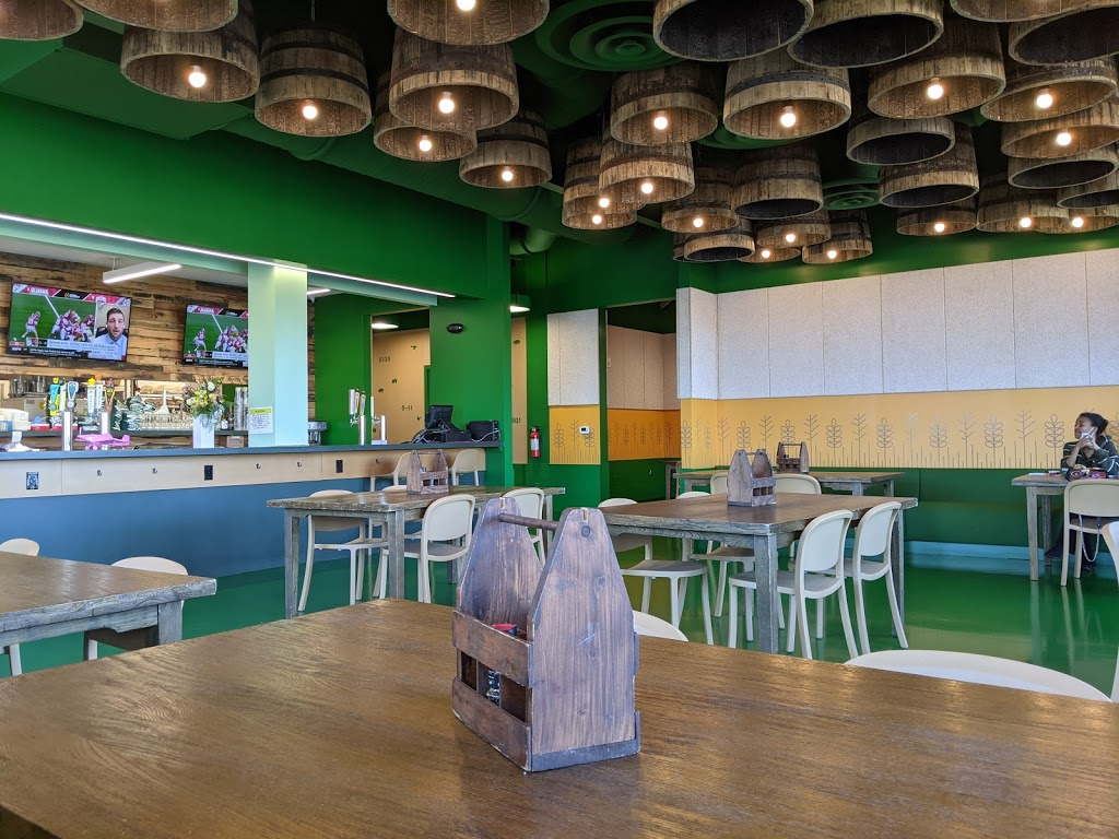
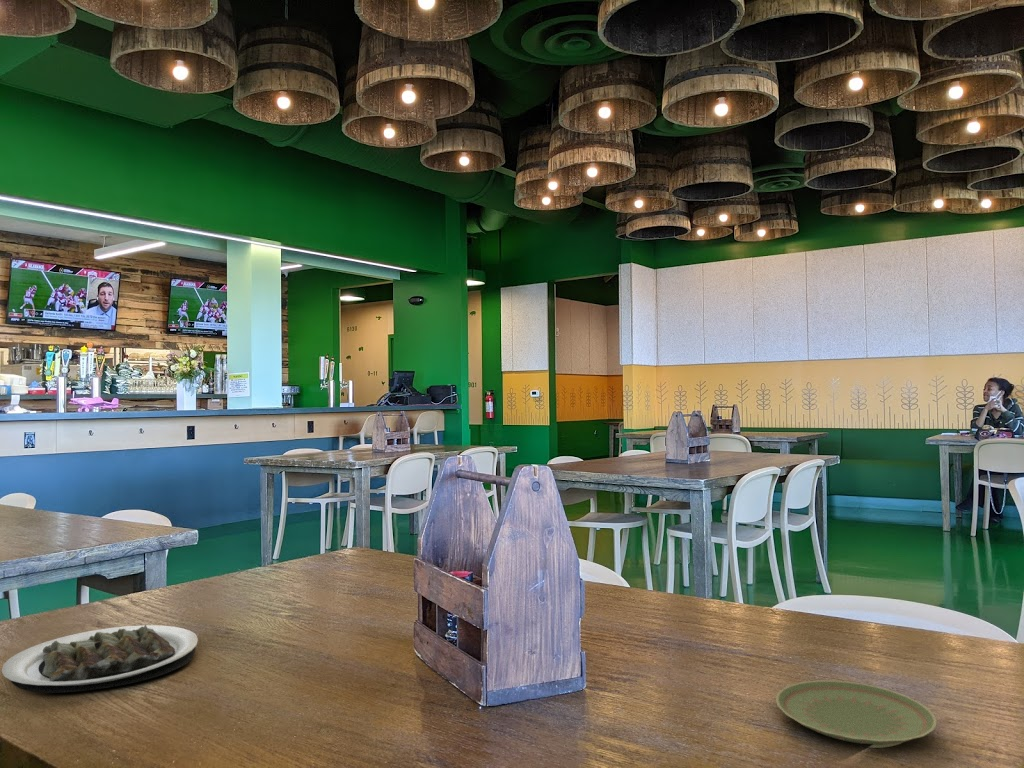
+ plate (853, 716)
+ plate (105, 650)
